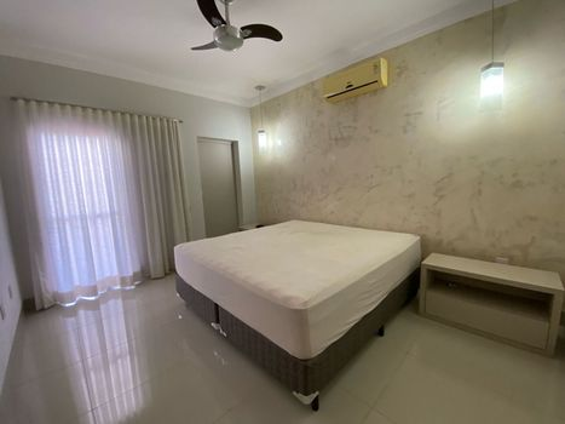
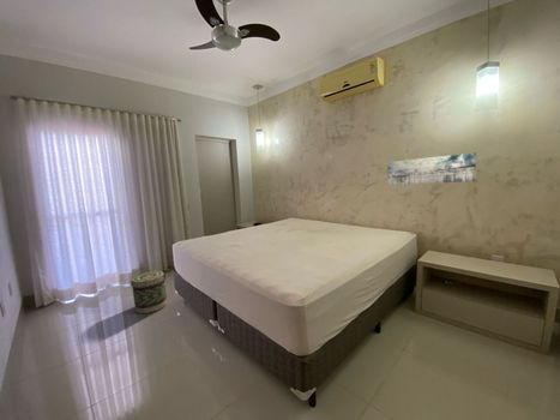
+ basket (149, 290)
+ wall art (427, 170)
